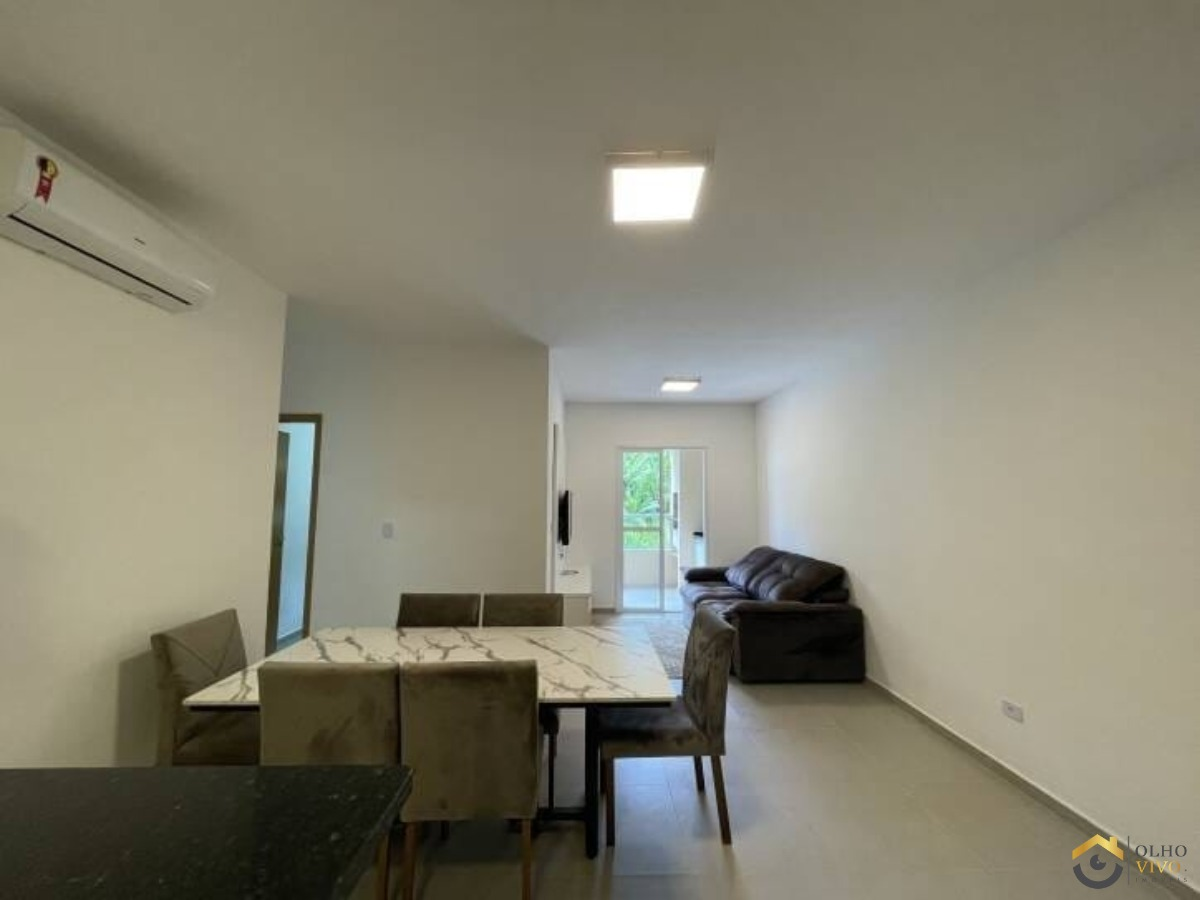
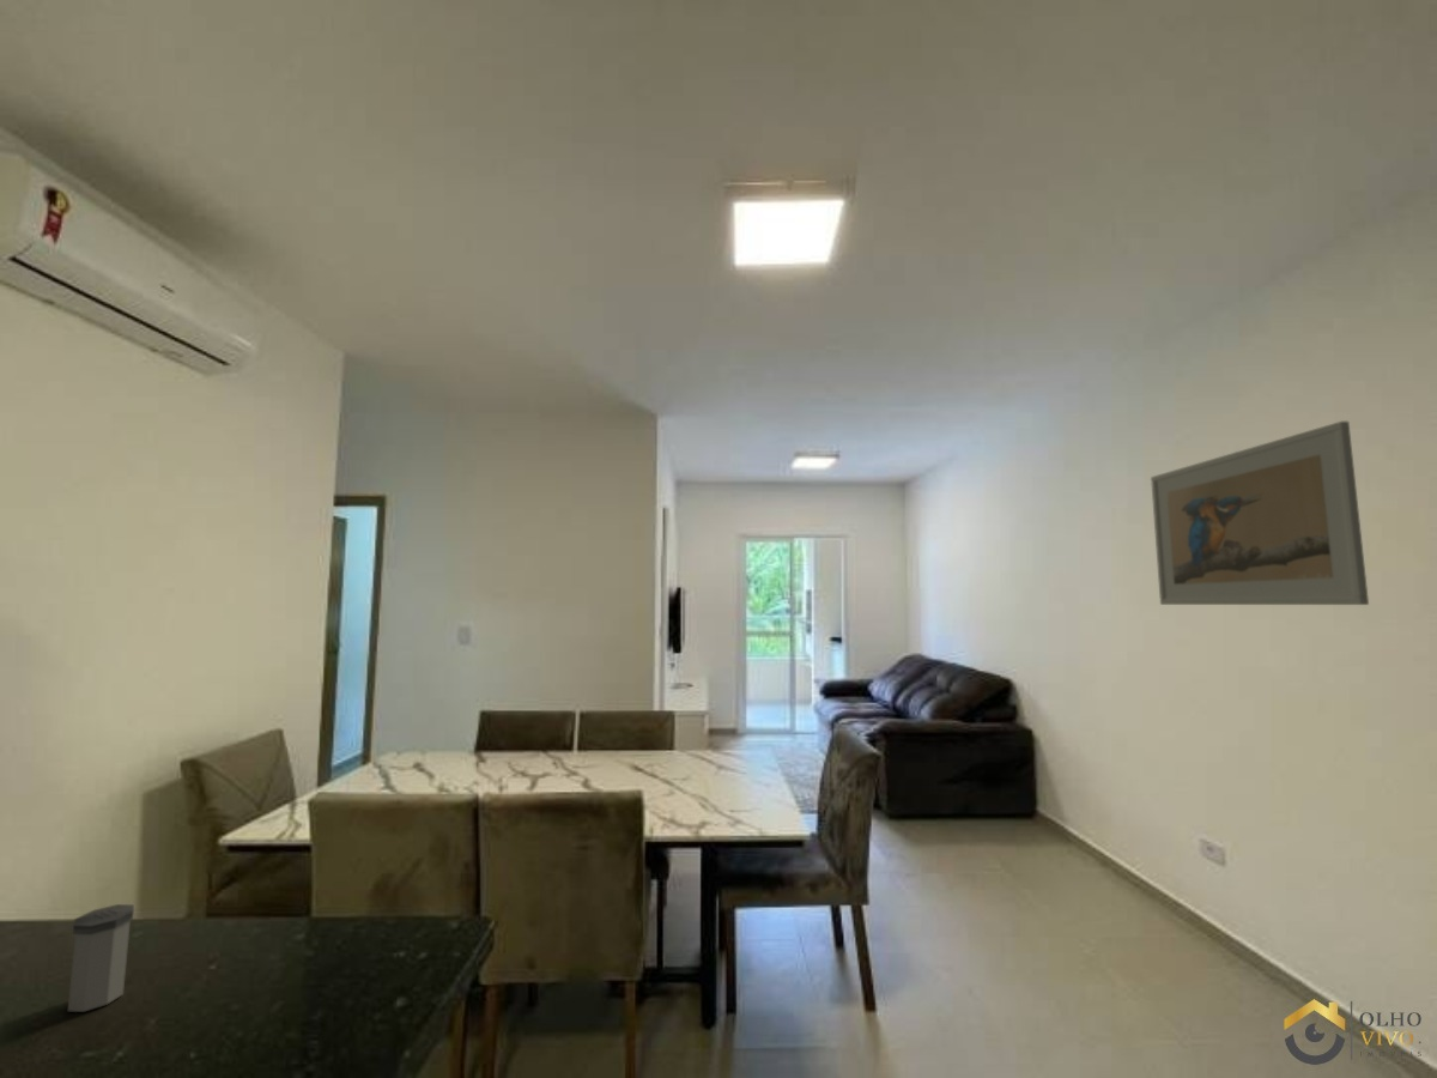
+ salt shaker (101, 956)
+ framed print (1238, 528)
